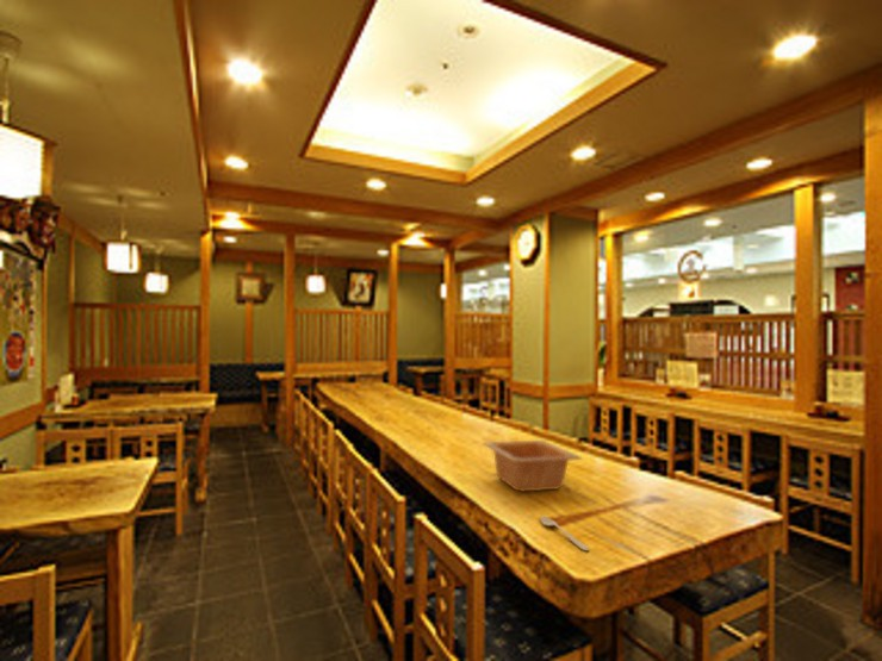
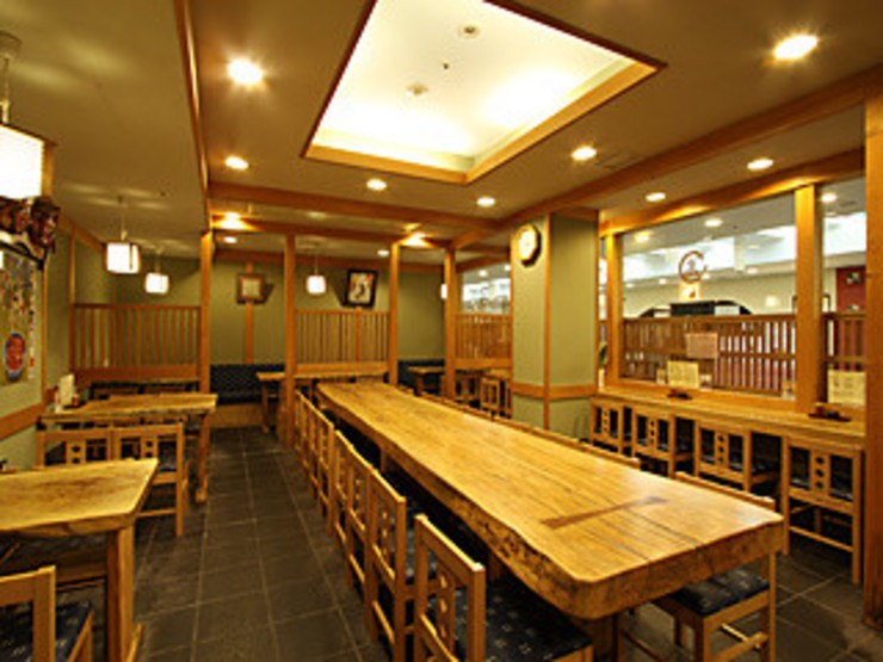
- spoon (563, 531)
- serving bowl (529, 466)
